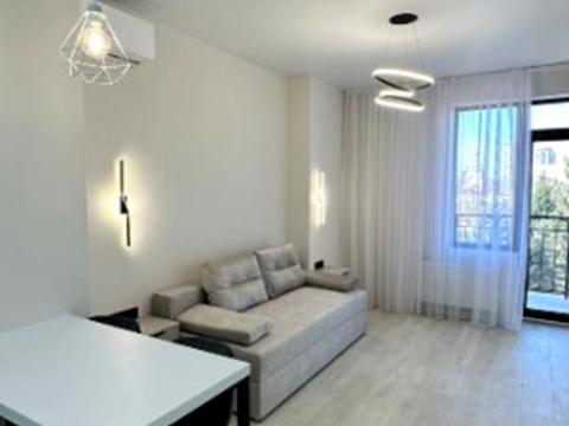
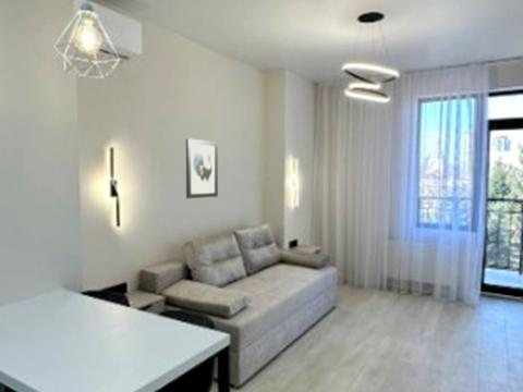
+ wall art (203, 169)
